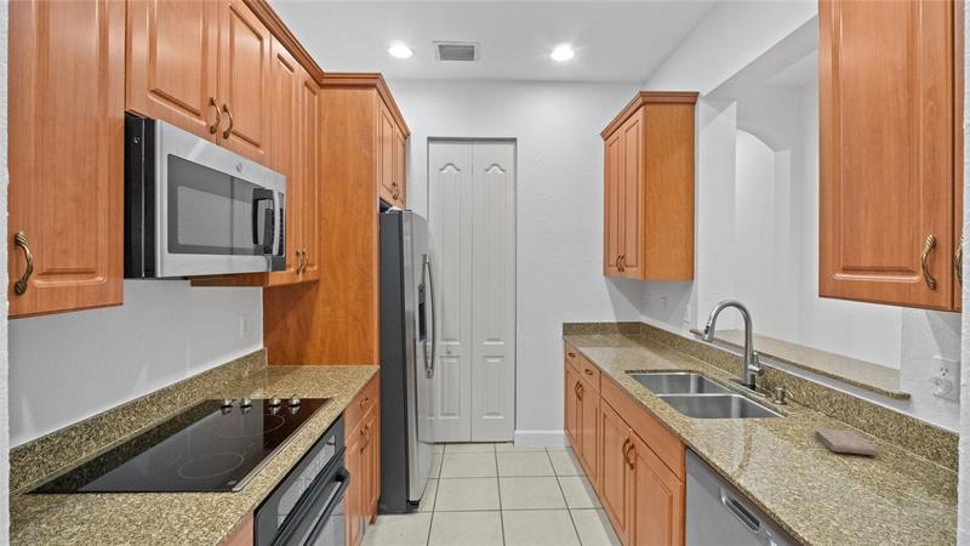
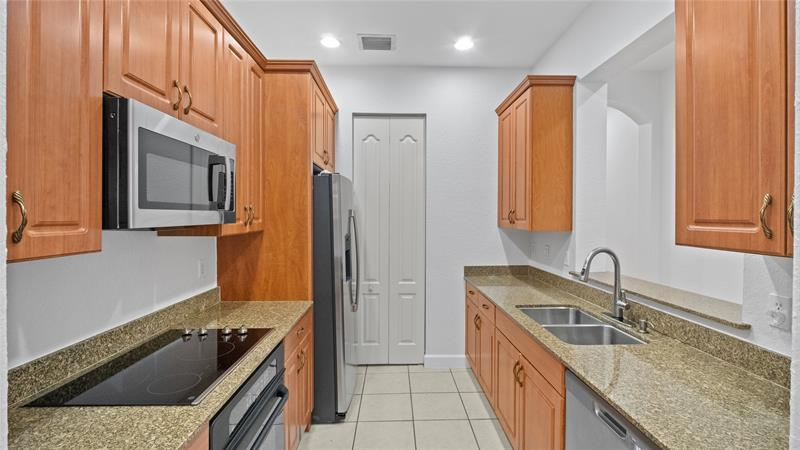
- washcloth (843, 439)
